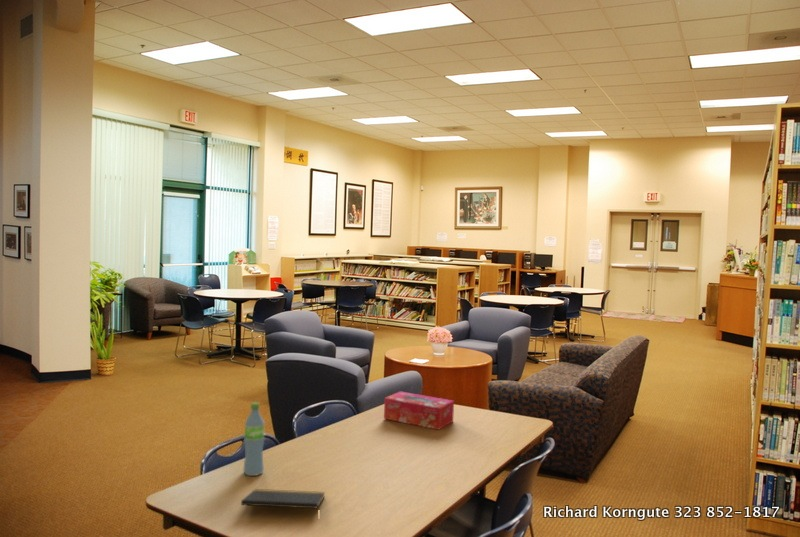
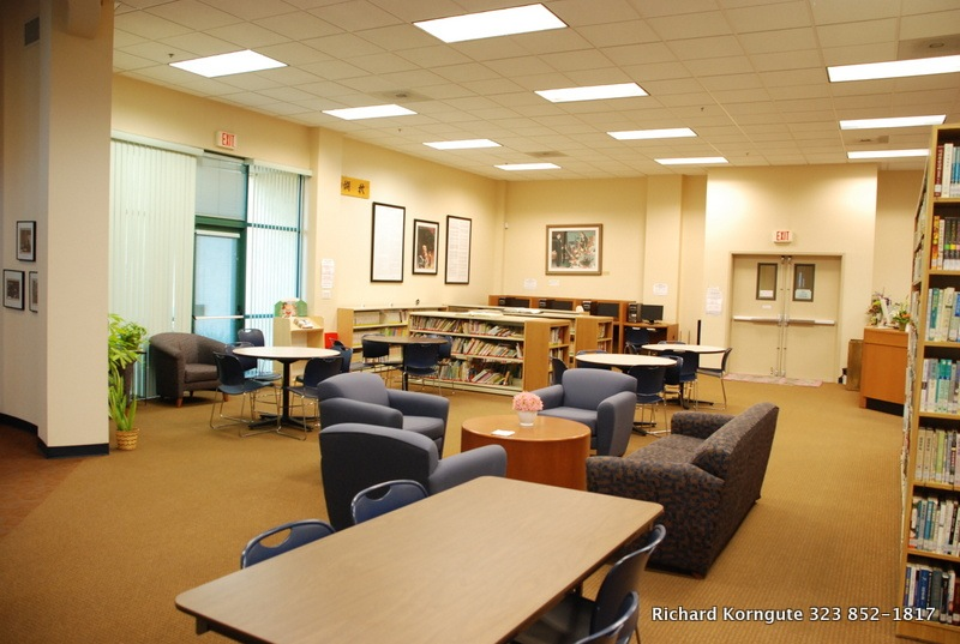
- notepad (284, 498)
- tissue box (418, 409)
- water bottle (254, 438)
